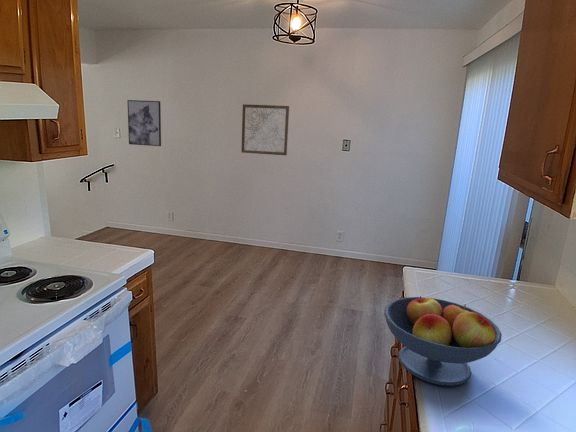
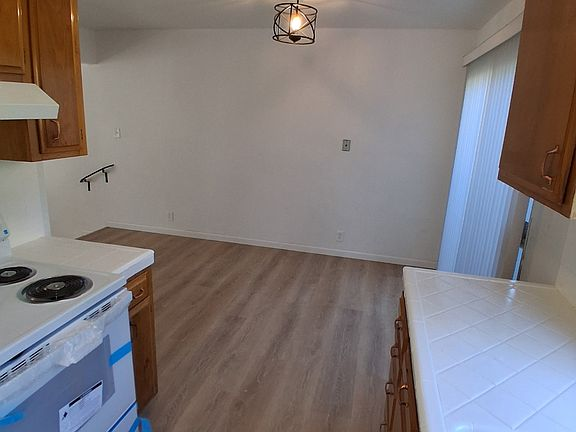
- fruit bowl (437, 334)
- wall art (265, 131)
- wall art (144, 123)
